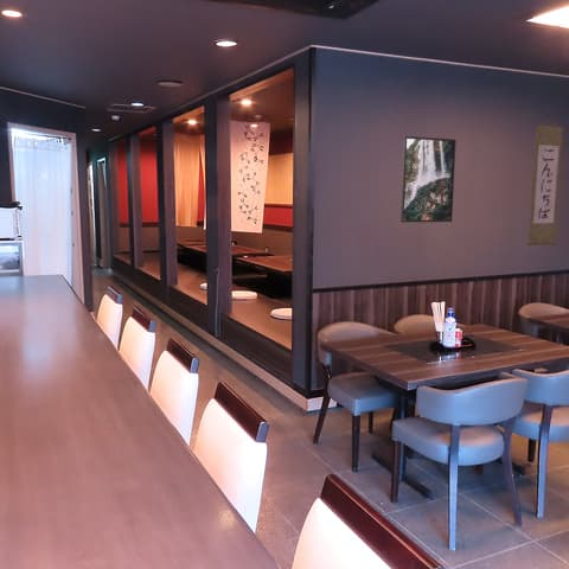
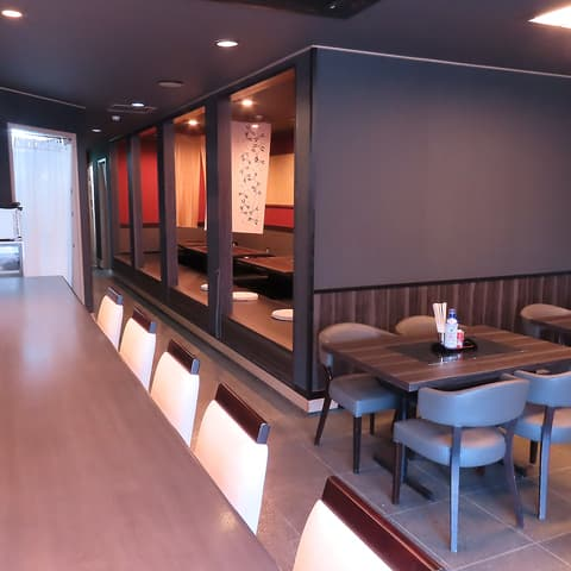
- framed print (428, 180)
- wall scroll (545, 184)
